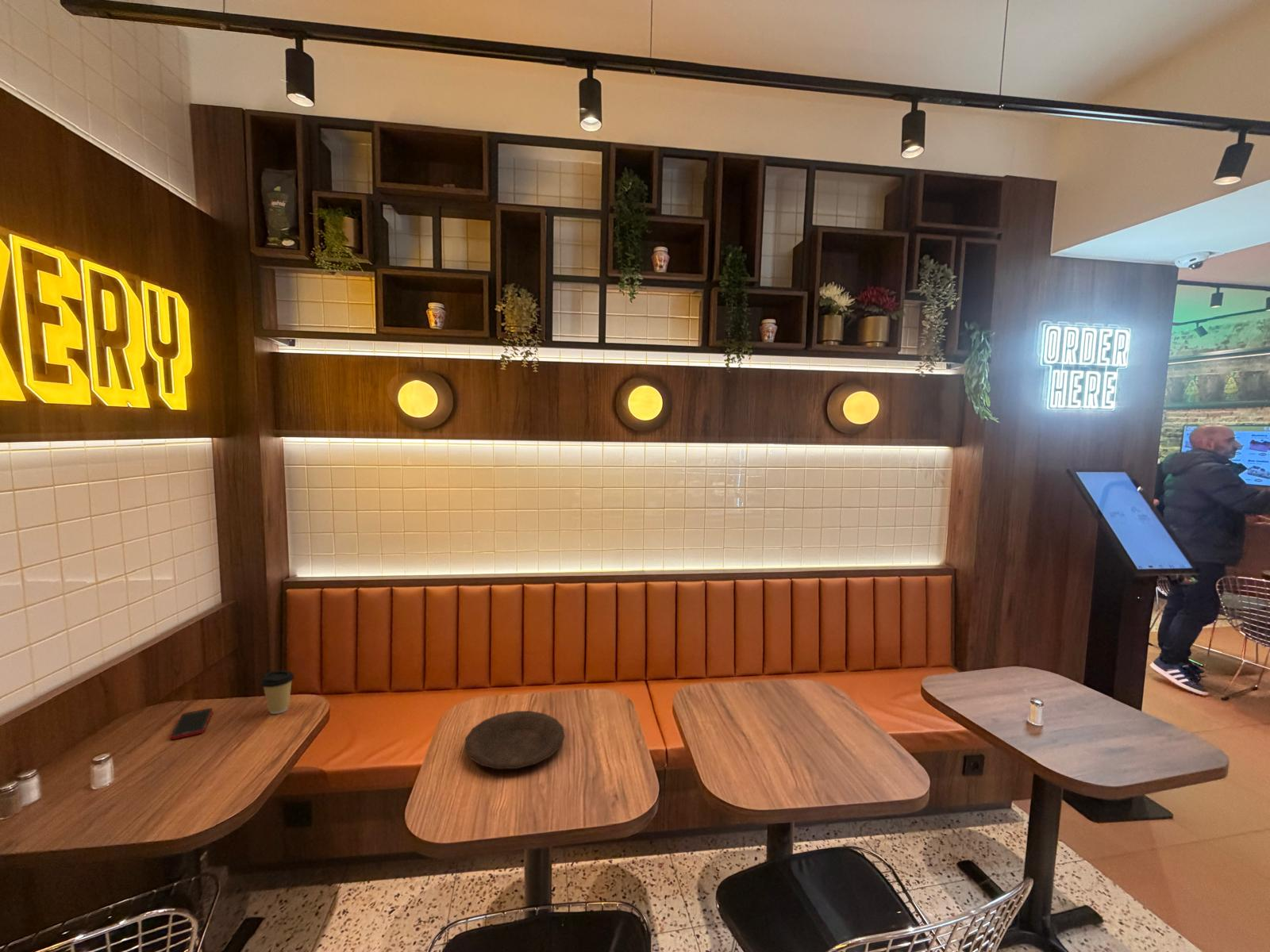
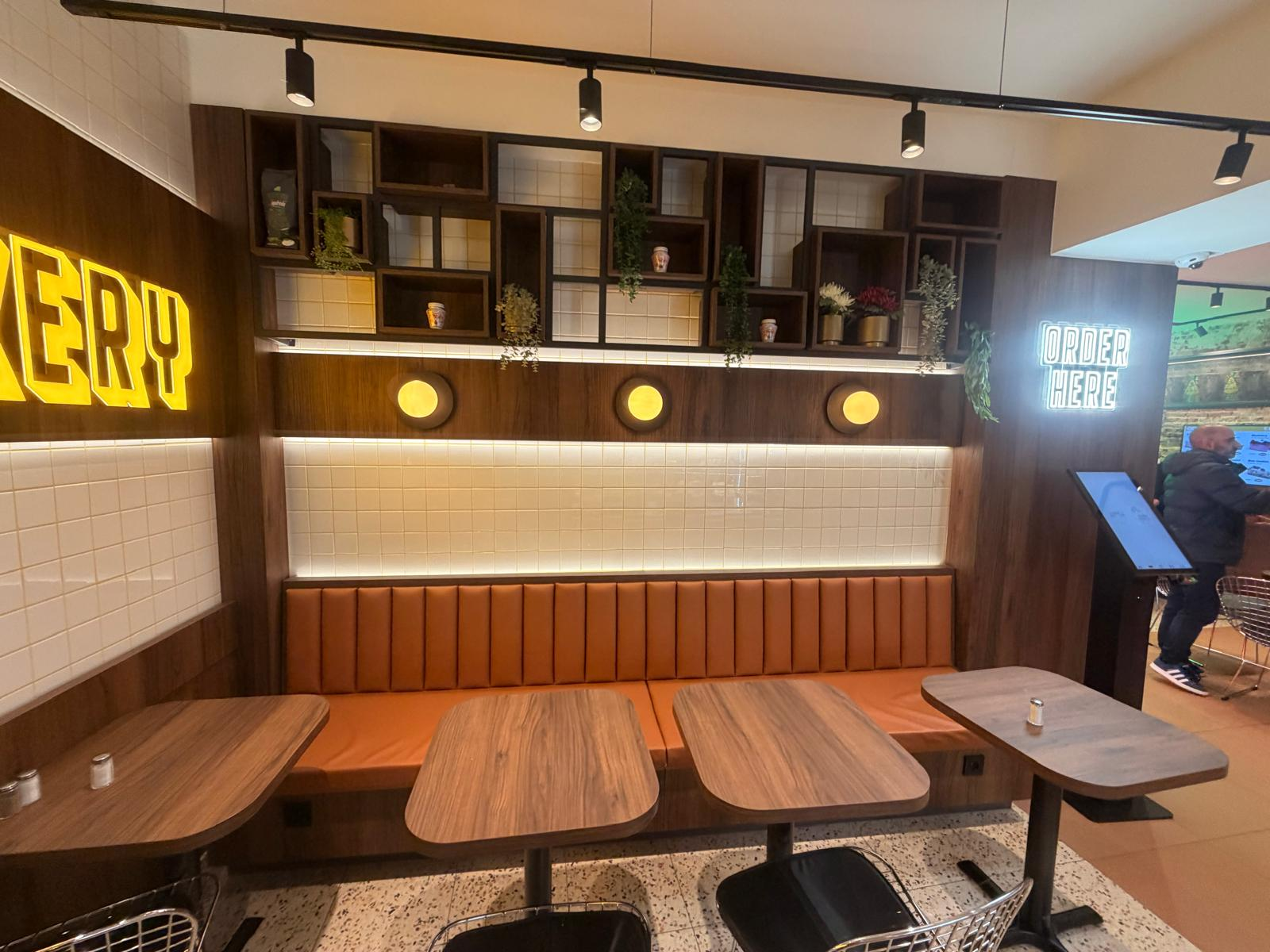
- coffee cup (278, 692)
- plate (515, 741)
- cell phone (192, 723)
